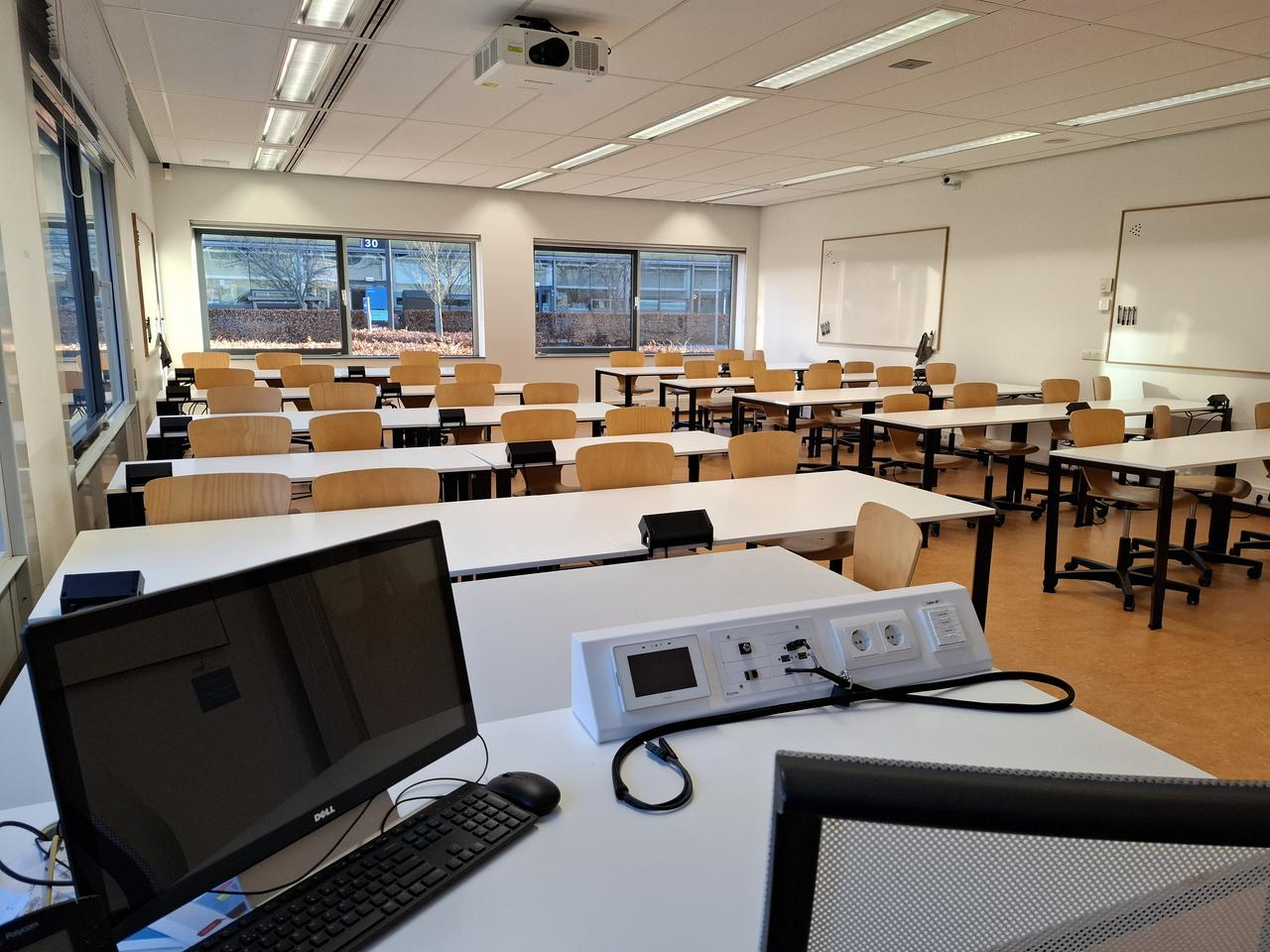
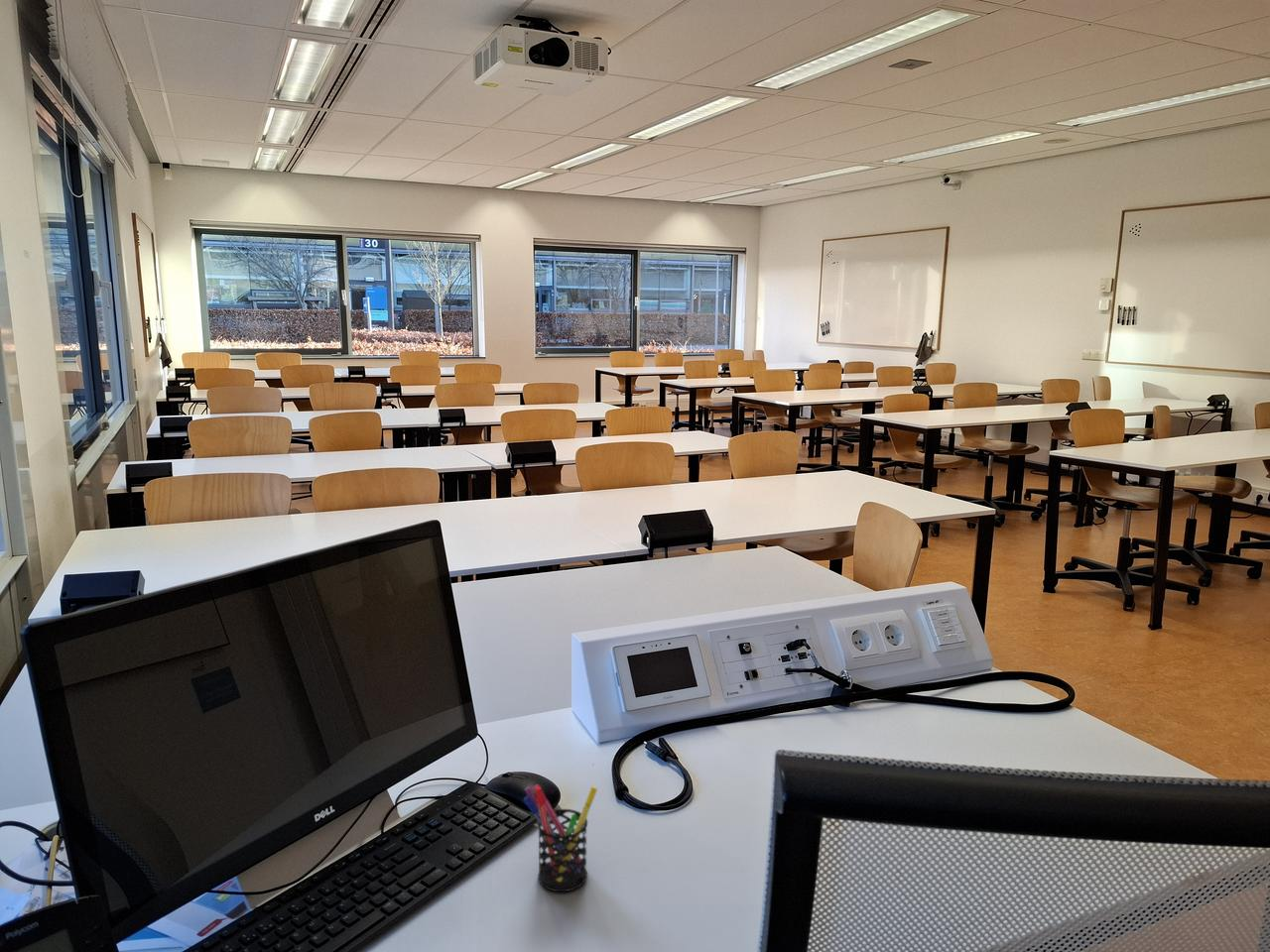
+ pen holder (562, 833)
